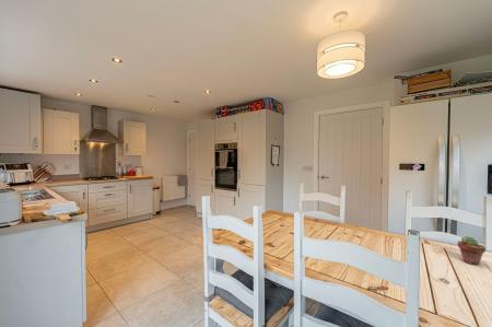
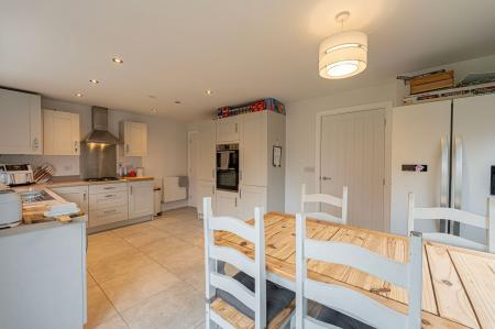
- potted succulent (470, 248)
